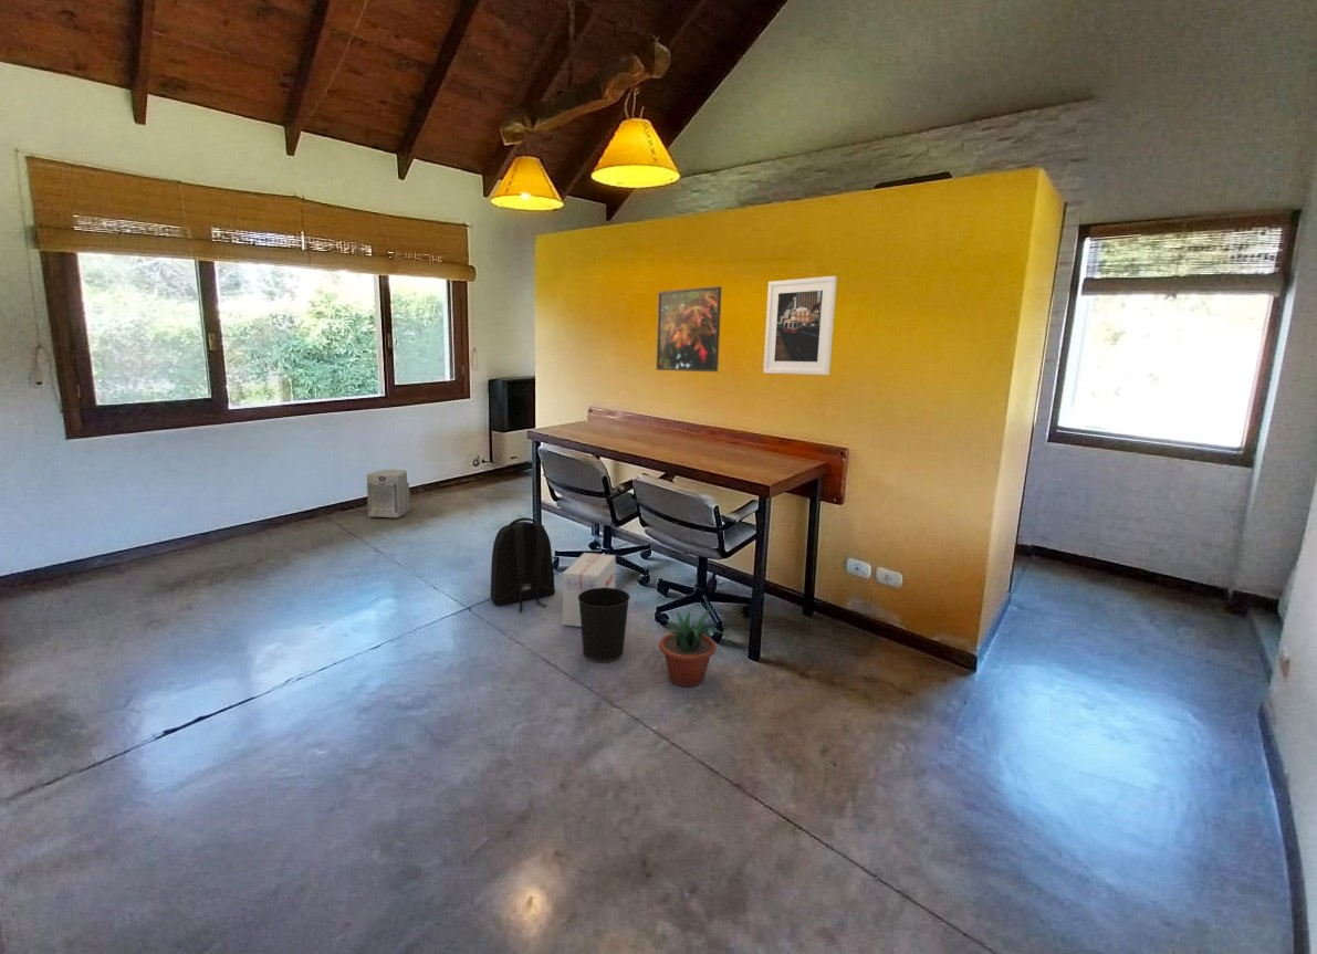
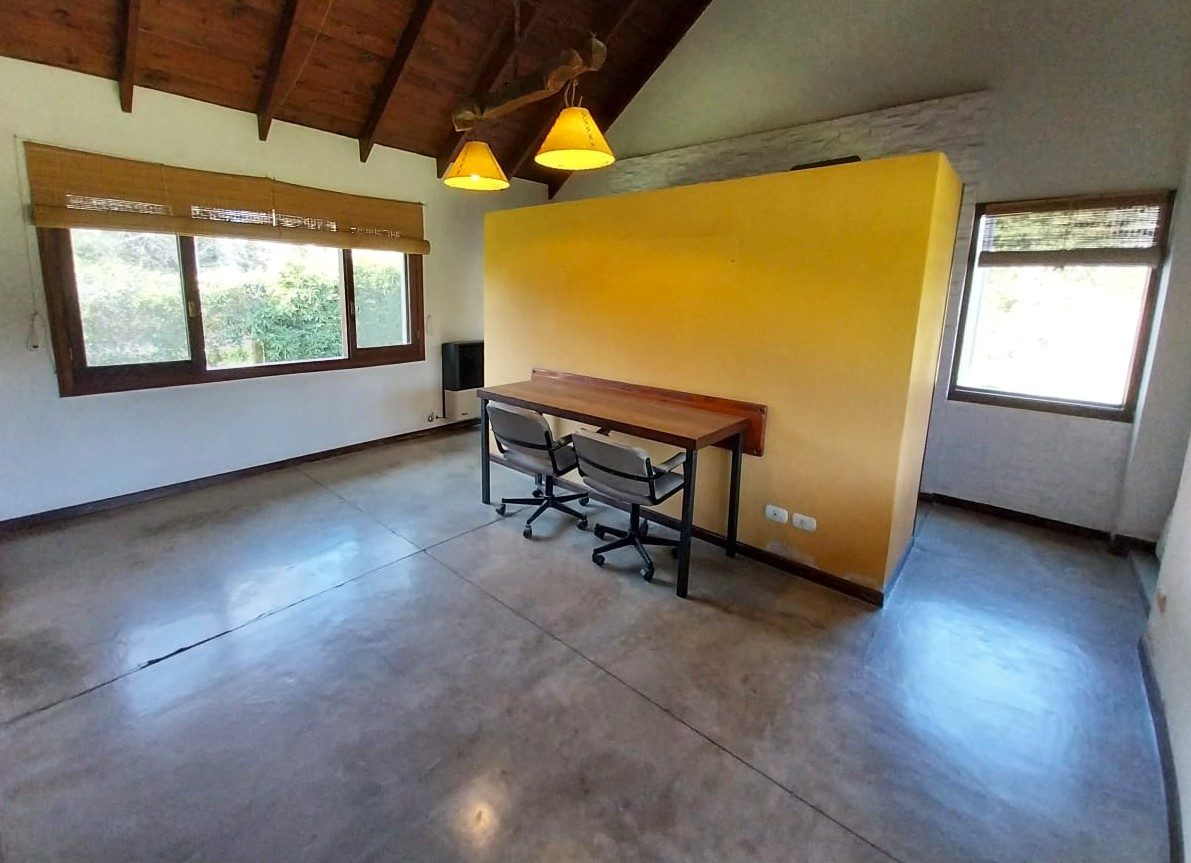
- cardboard box (589, 588)
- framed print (797, 326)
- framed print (687, 331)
- potted plant (693, 648)
- speaker (390, 492)
- backpack (525, 558)
- wastebasket (603, 625)
